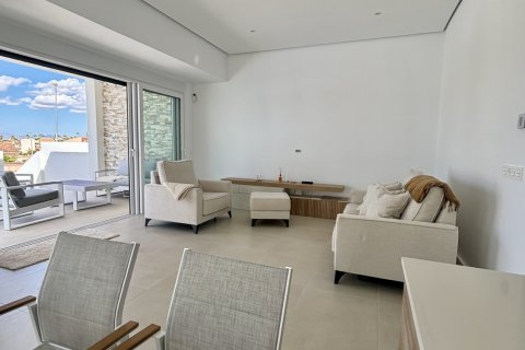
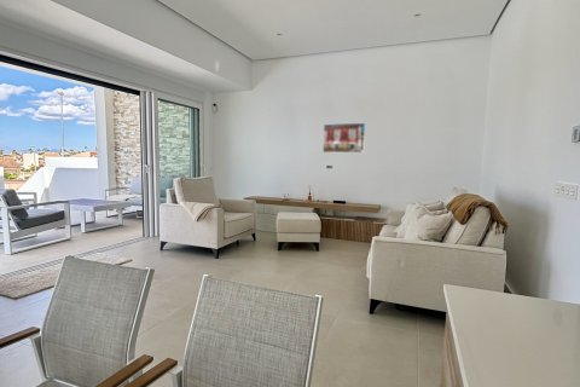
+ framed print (343, 138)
